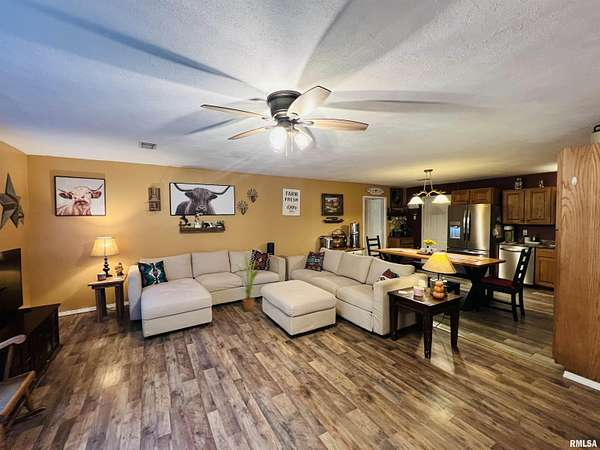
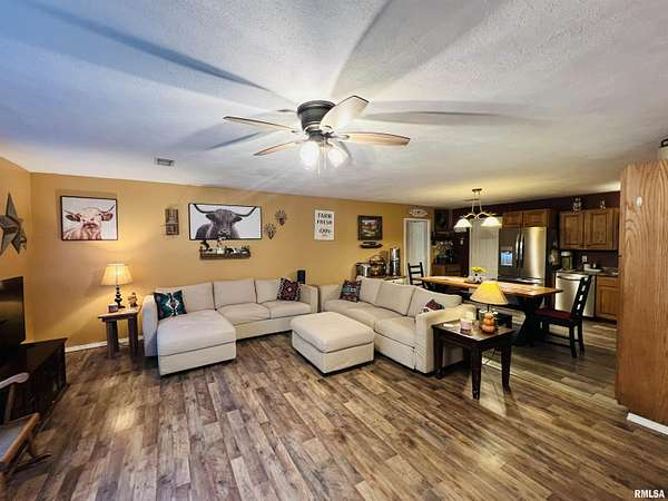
- house plant (245, 281)
